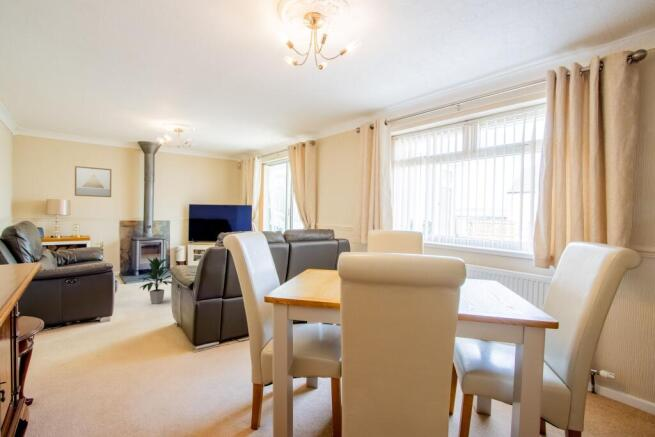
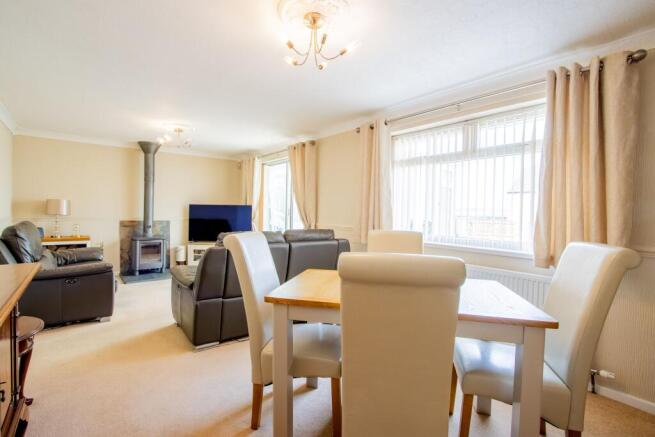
- wall art (93, 182)
- indoor plant (156, 279)
